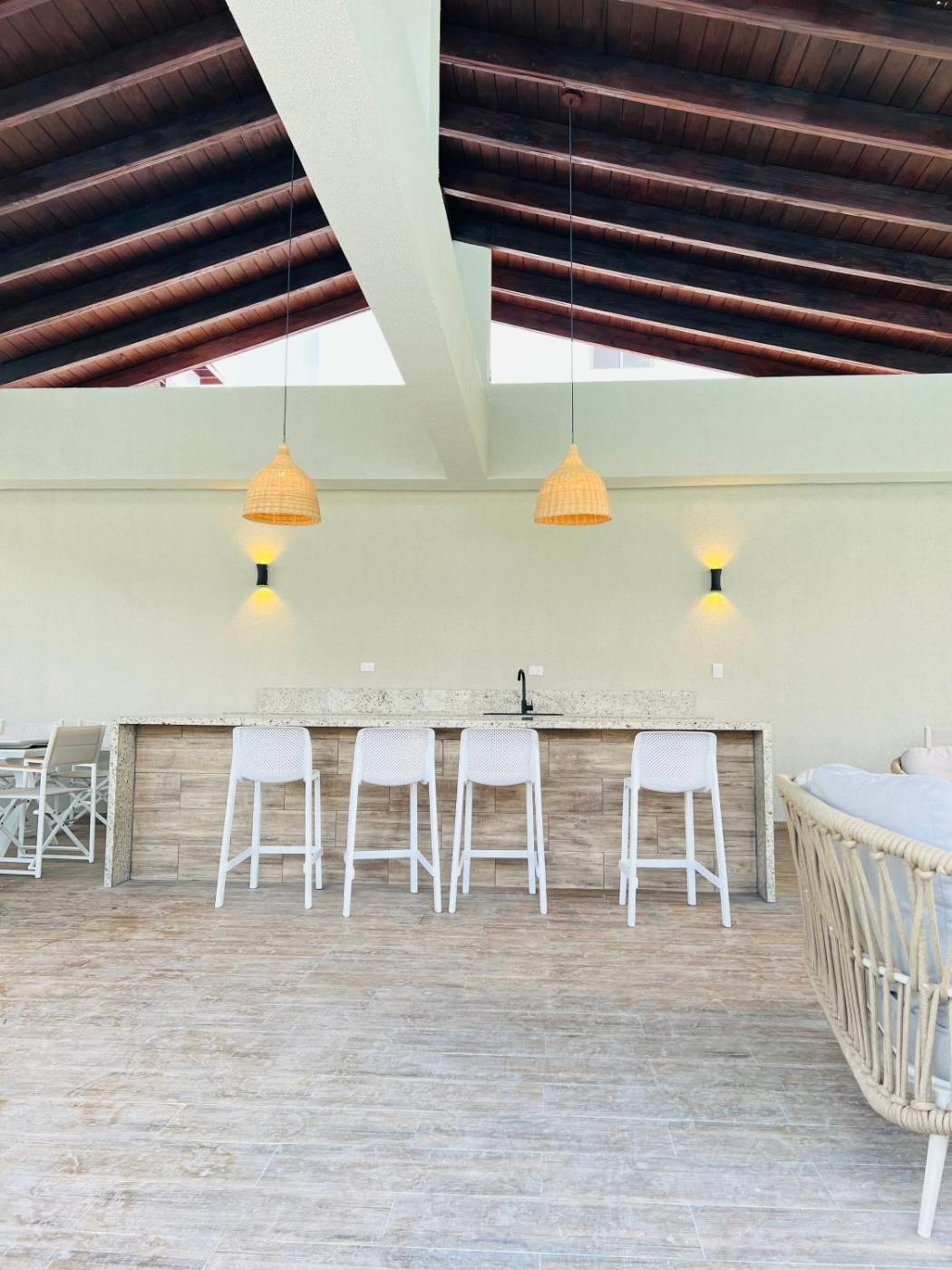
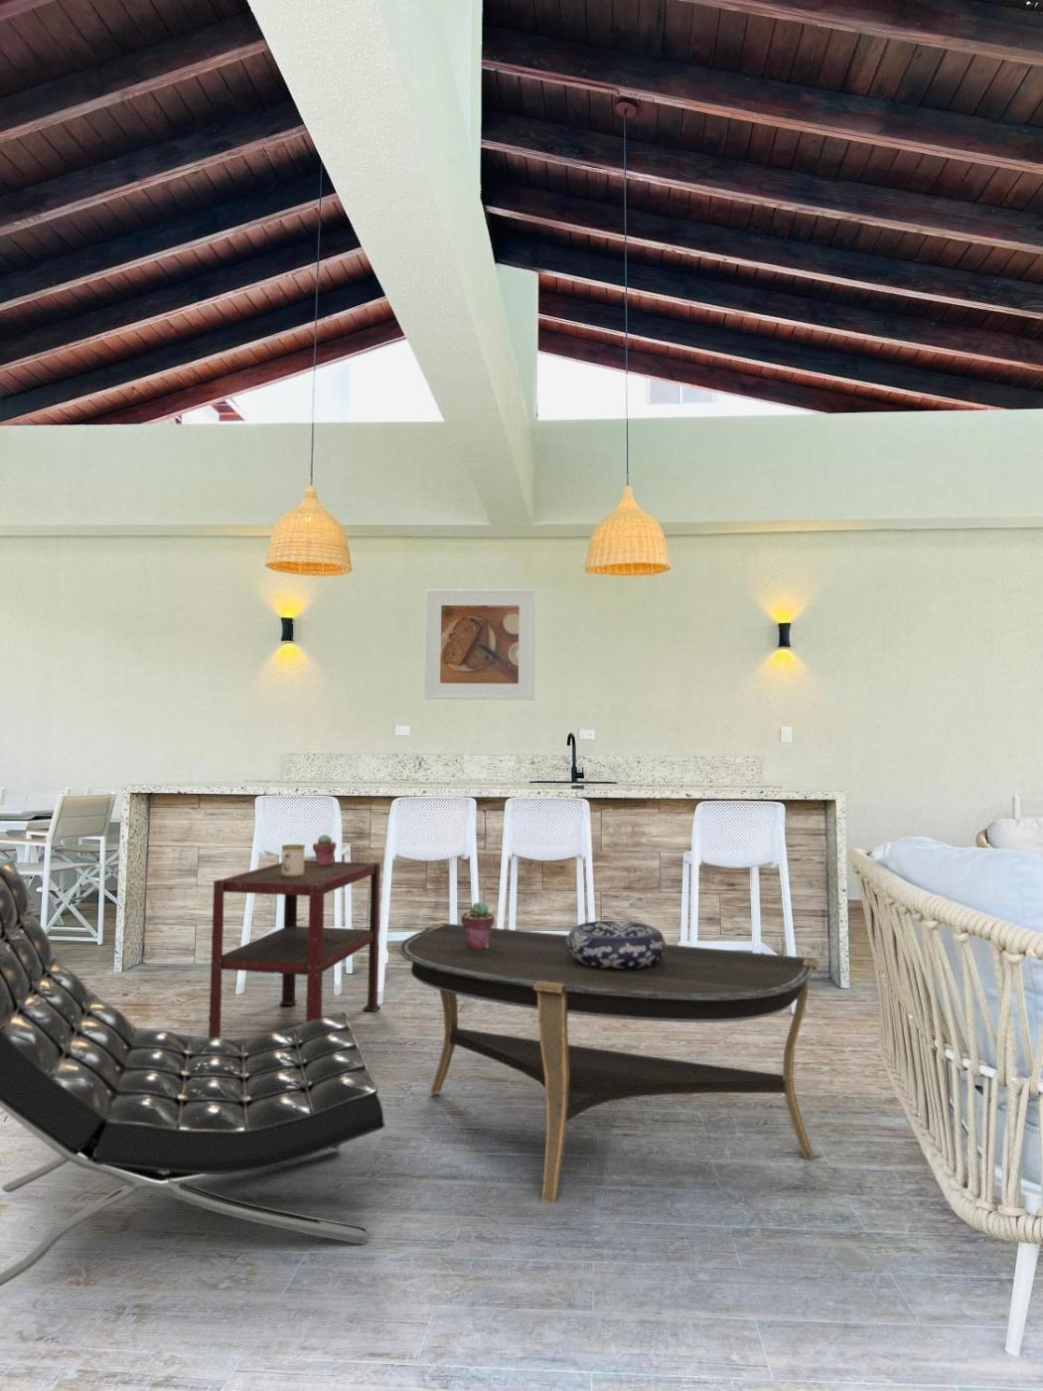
+ mug (290, 859)
+ lounge chair (158, 1043)
+ potted succulent (478, 923)
+ side table (301, 949)
+ decorative bowl (616, 943)
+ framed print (479, 644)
+ potted succulent (324, 848)
+ coffee table (583, 1056)
